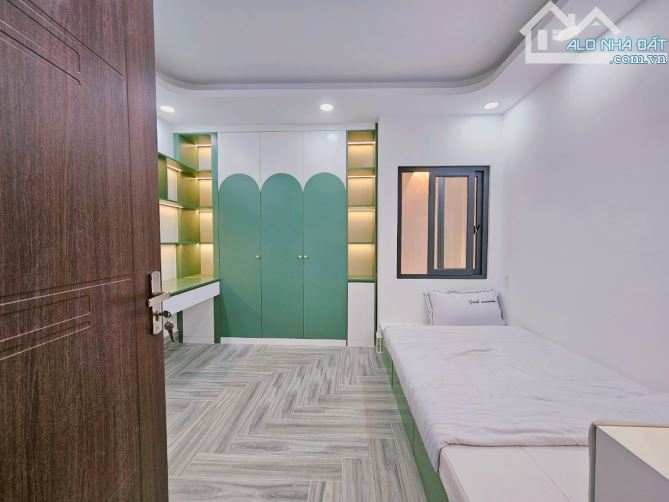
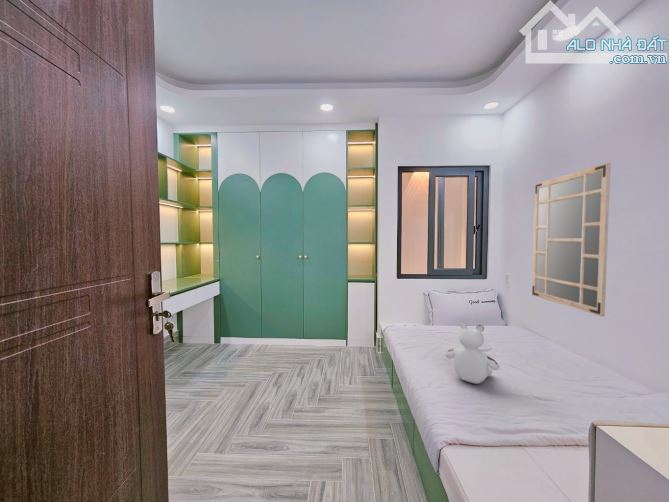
+ stuffed animal (473, 349)
+ mirror (564, 240)
